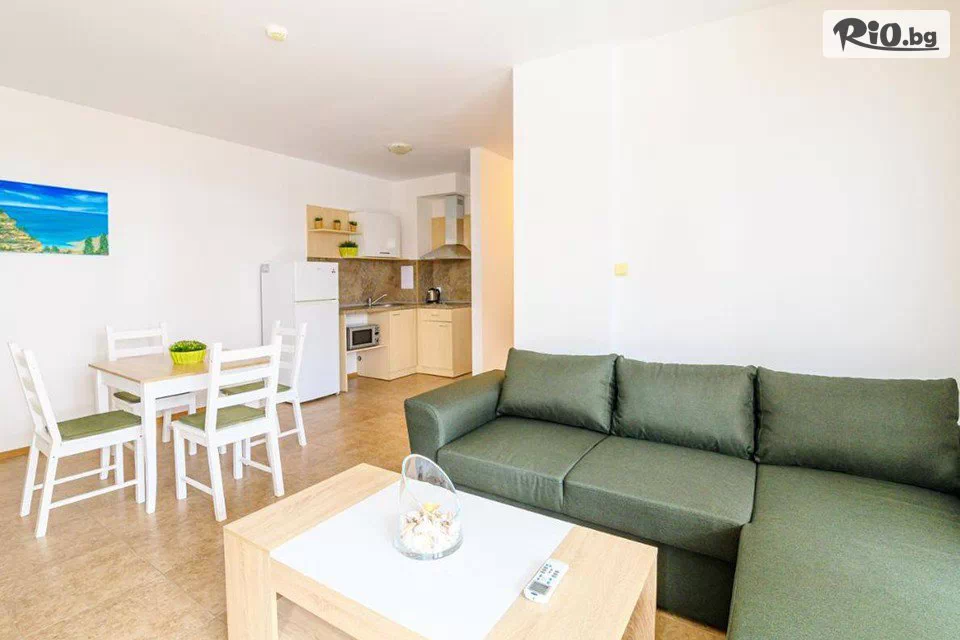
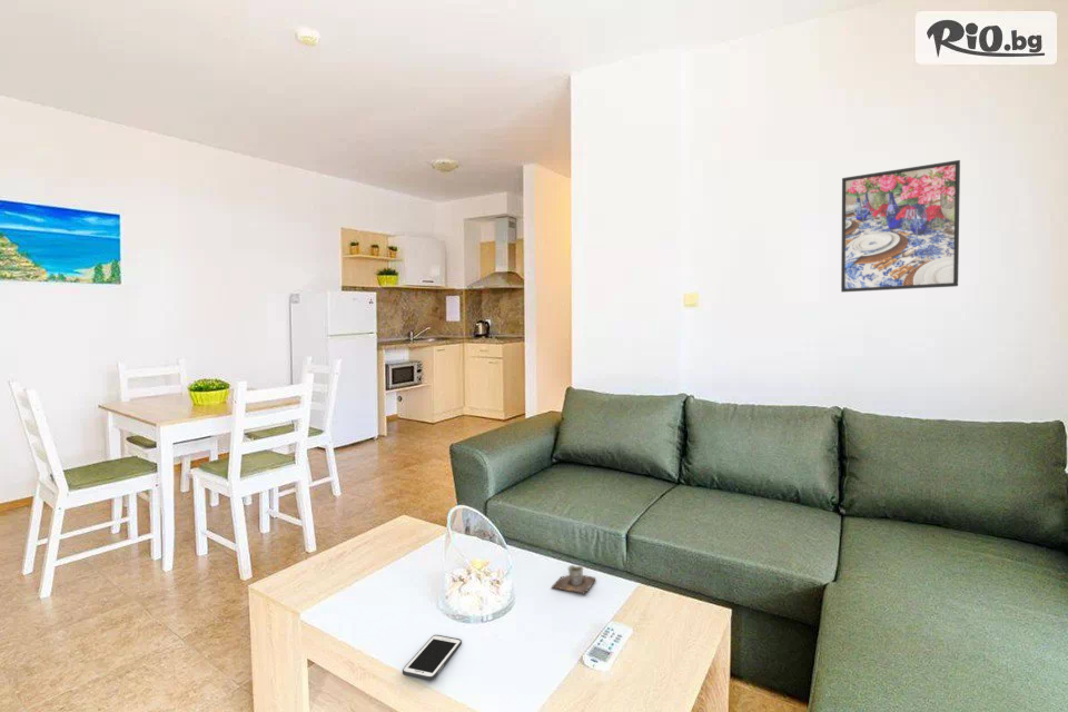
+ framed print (897, 229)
+ cell phone (433, 656)
+ cup (574, 575)
